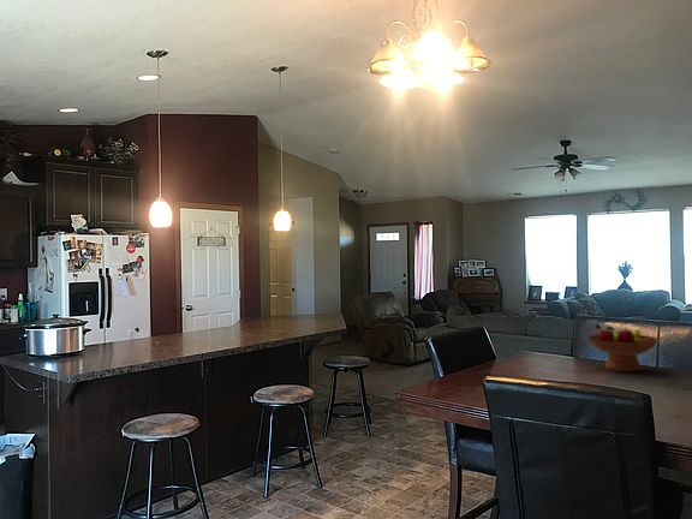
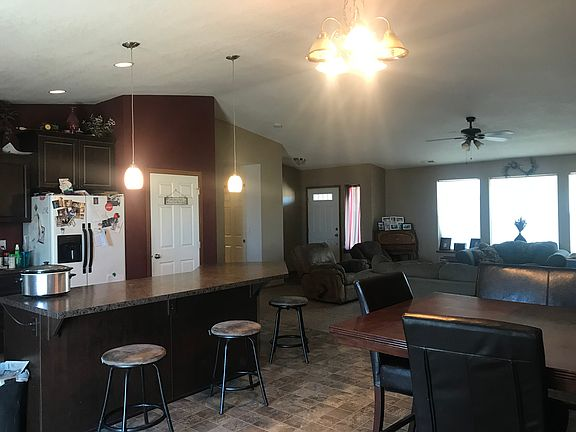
- fruit bowl (622, 347)
